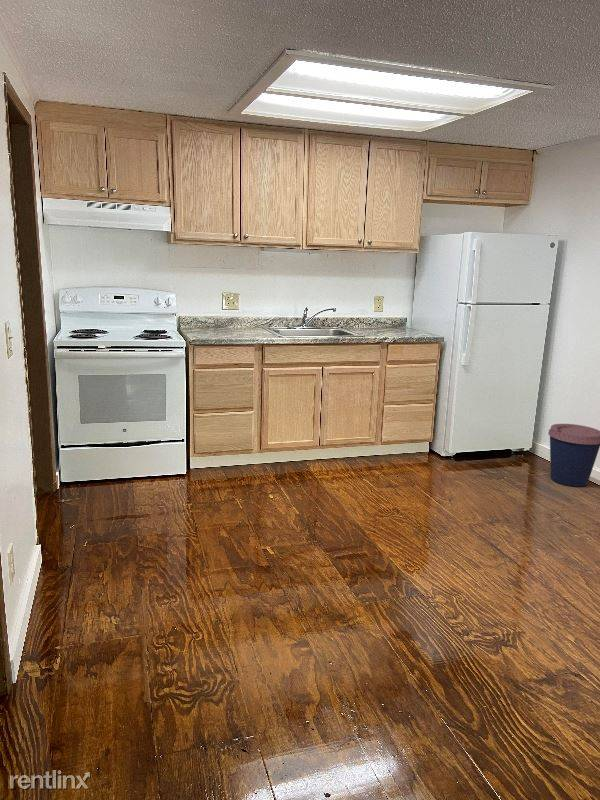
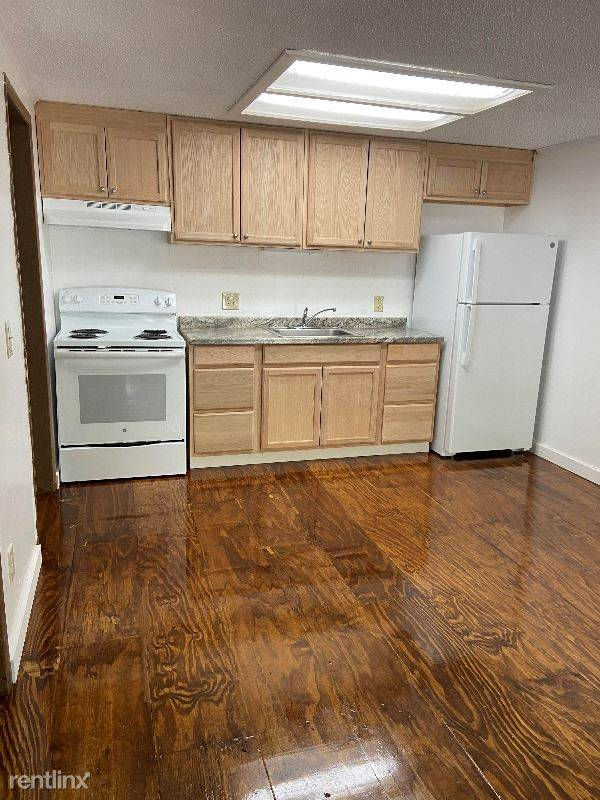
- coffee cup (572, 455)
